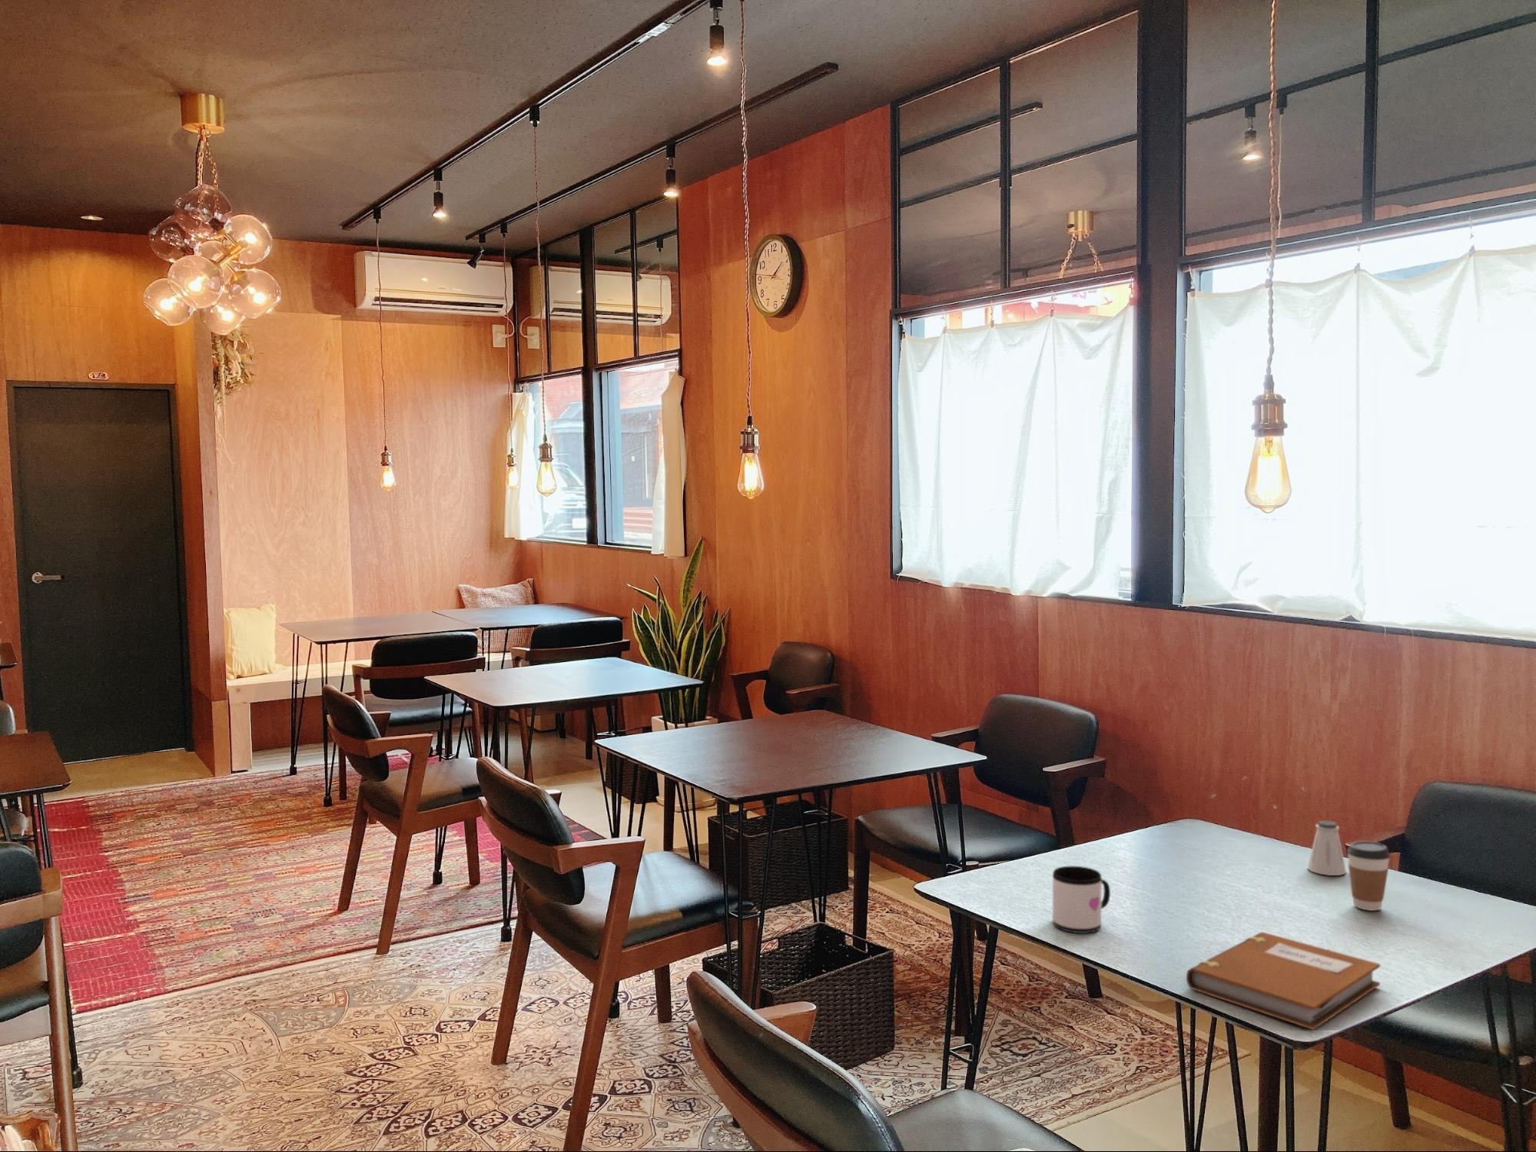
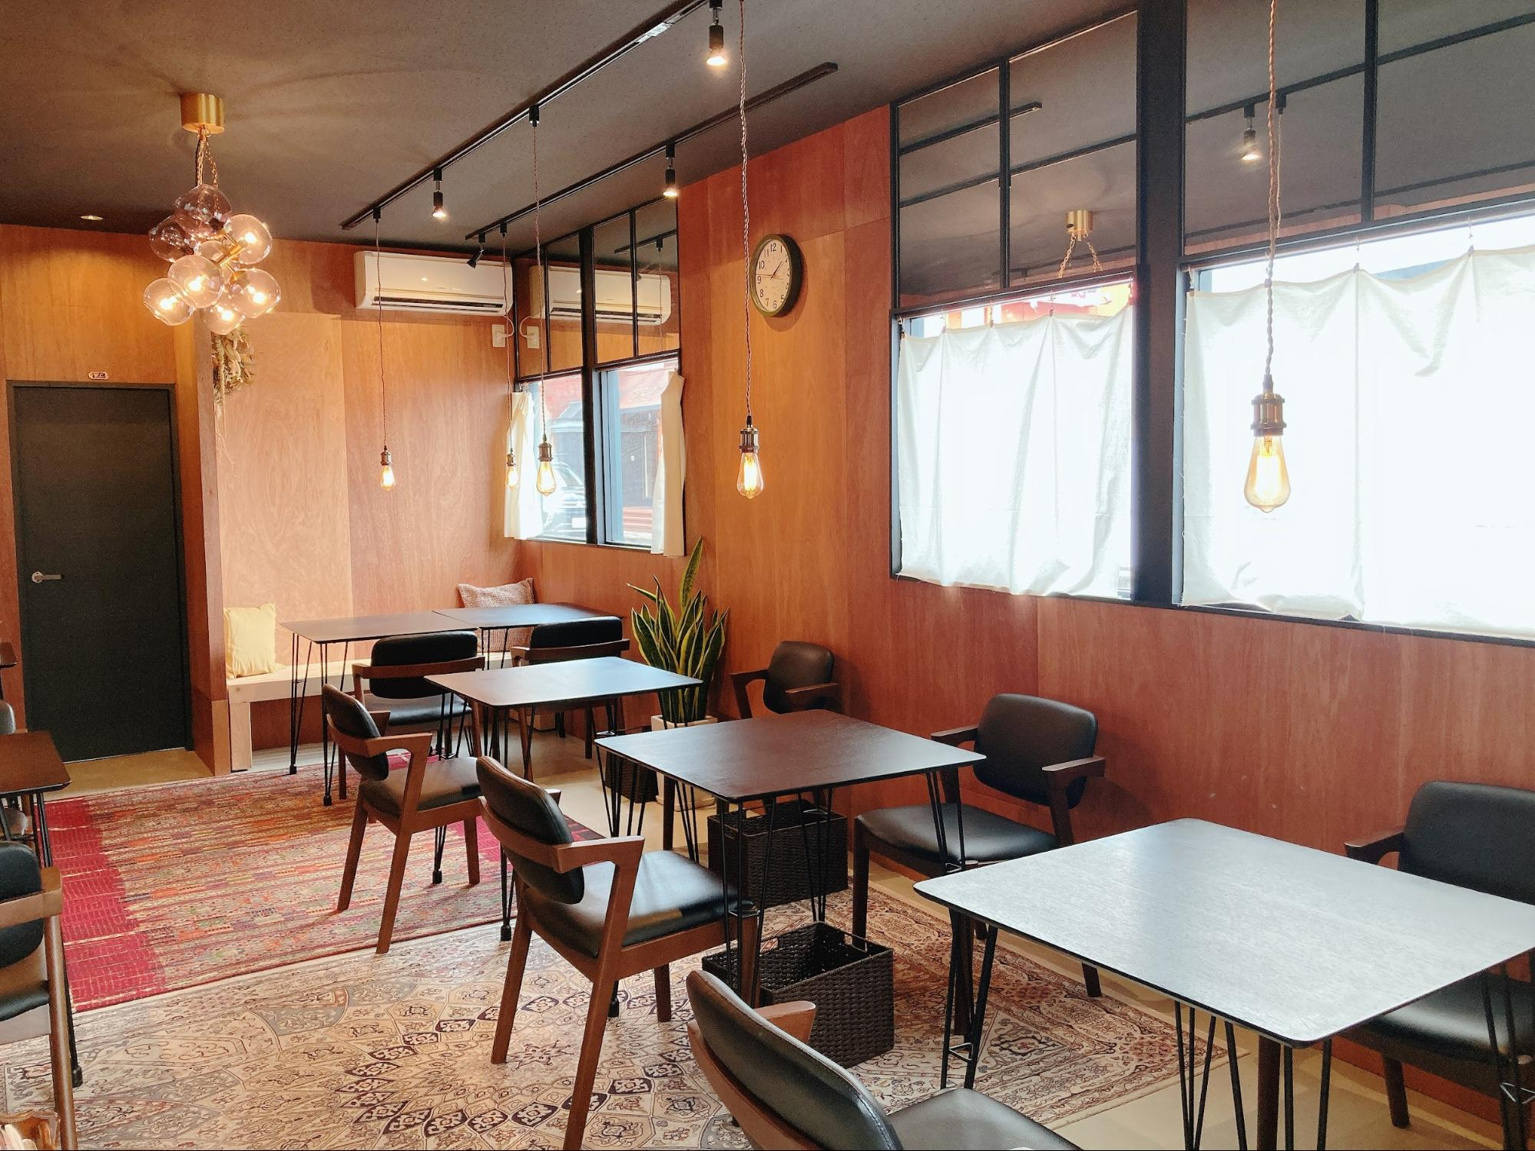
- notebook (1284, 974)
- coffee cup (1368, 876)
- mug (1083, 897)
- saltshaker (1327, 846)
